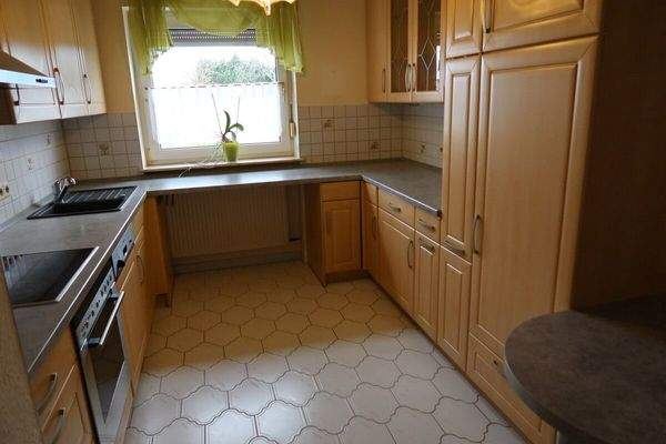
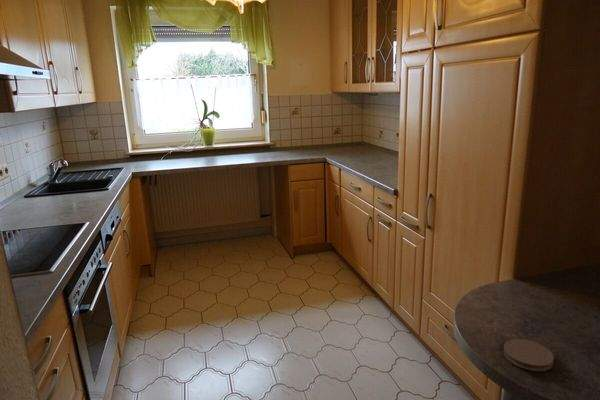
+ coaster (527, 354)
